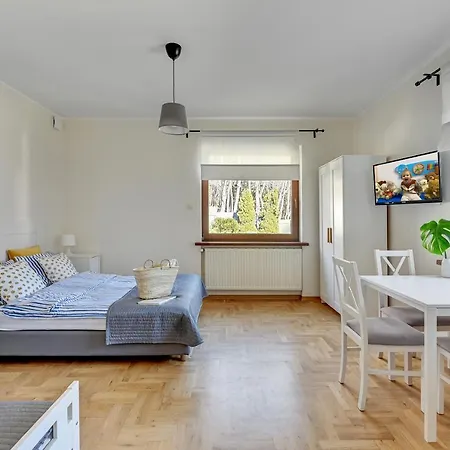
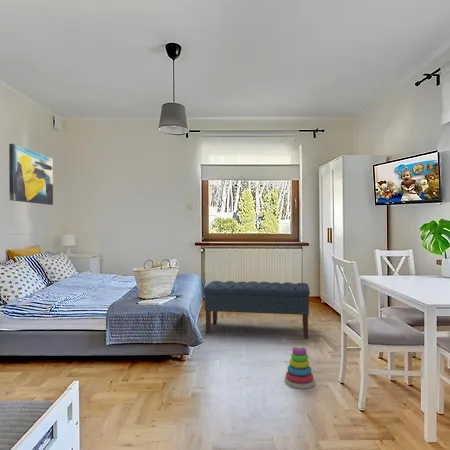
+ wall art (33, 177)
+ bench (257, 306)
+ stacking toy (299, 364)
